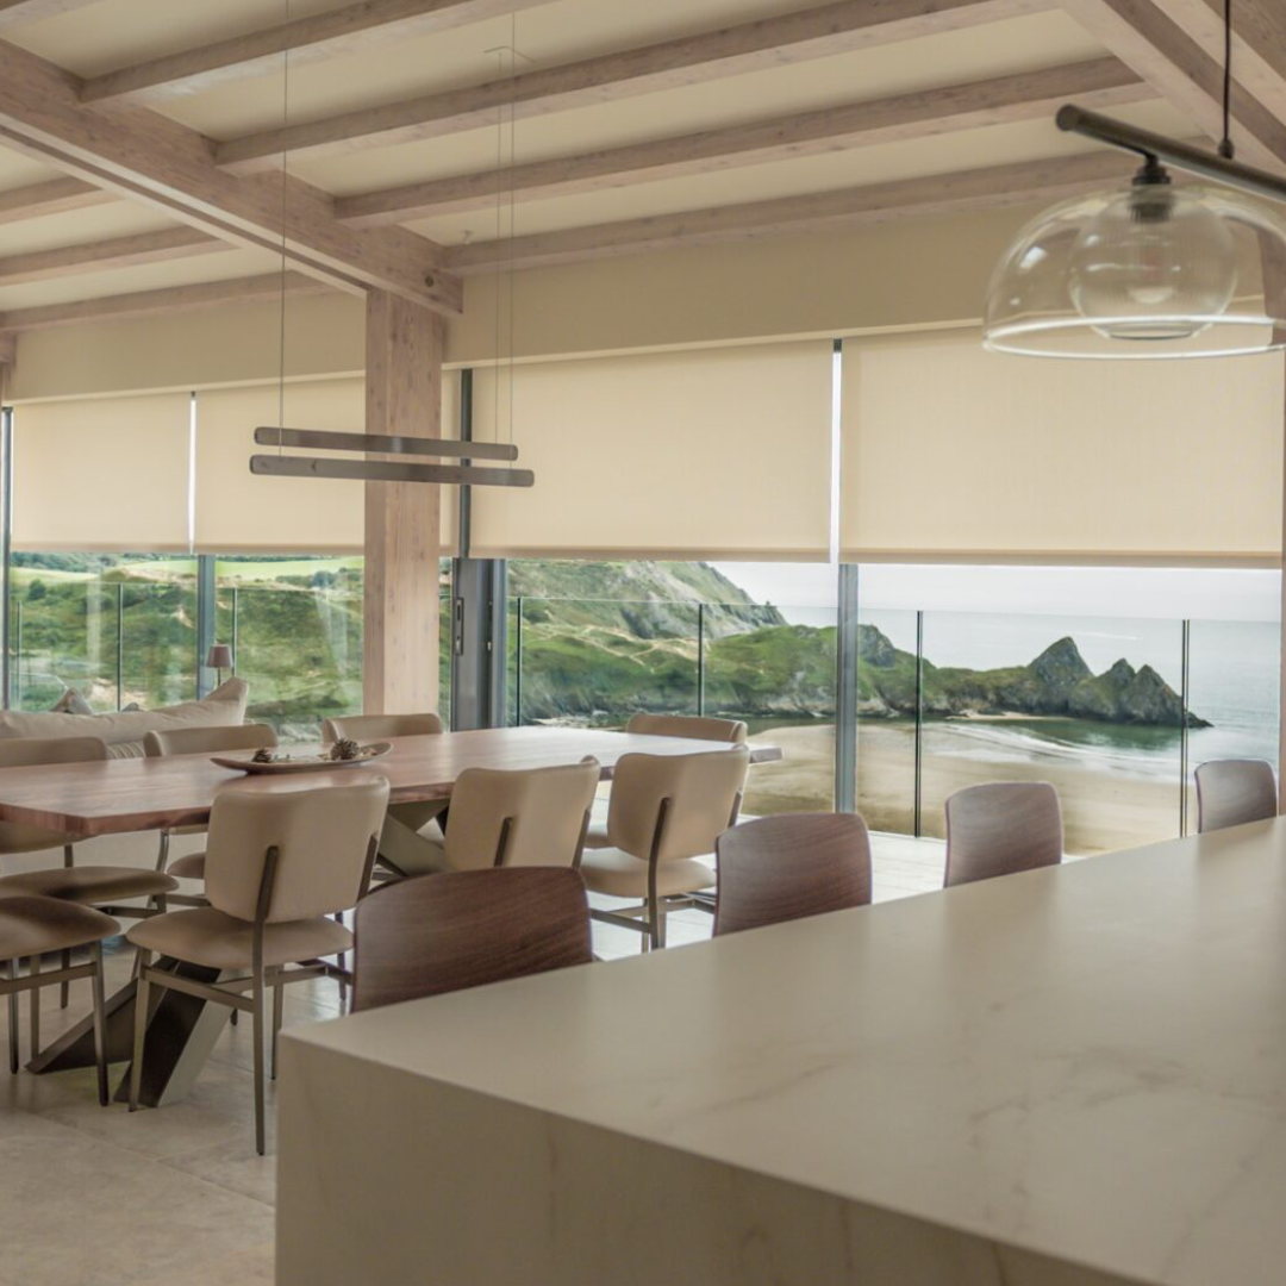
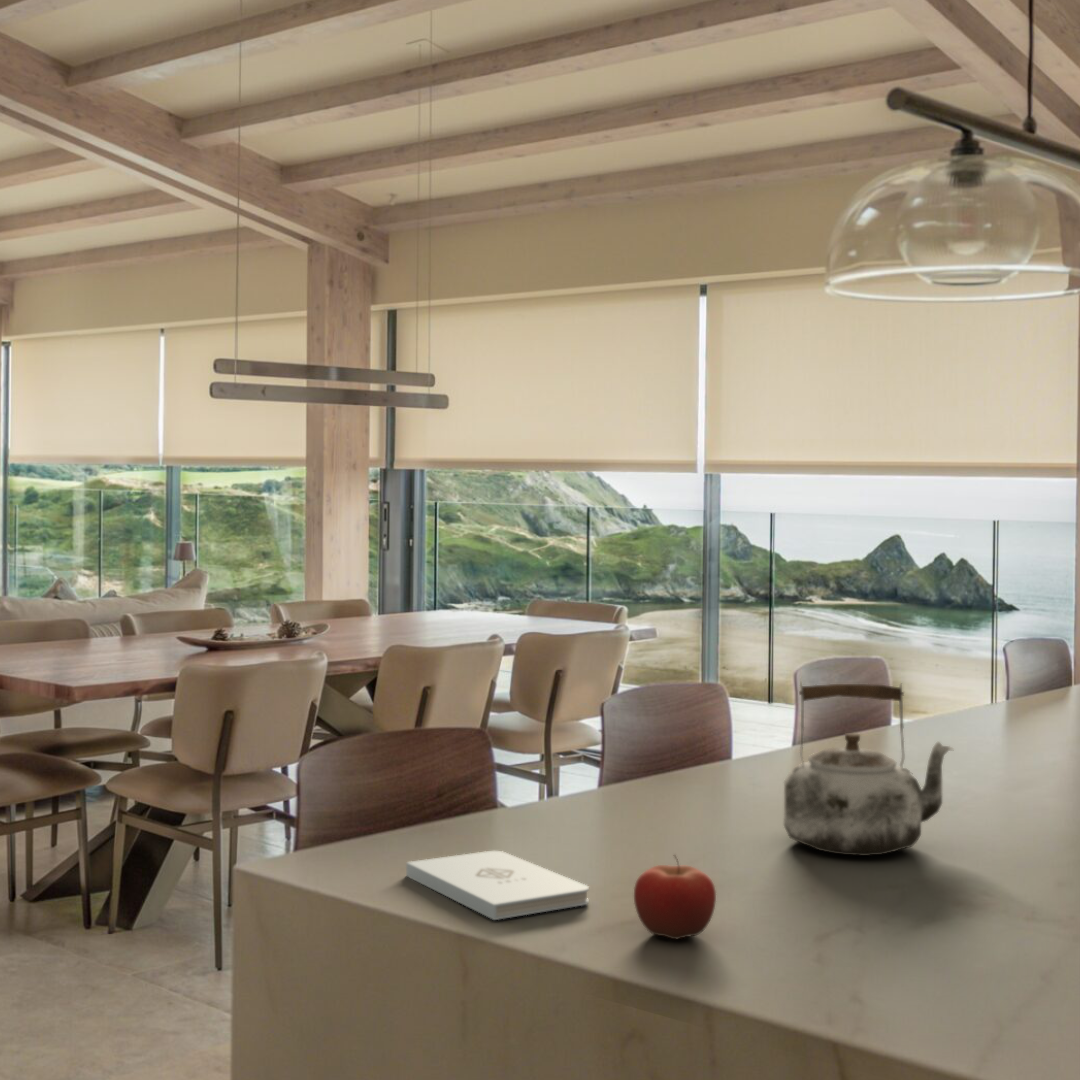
+ notepad (496, 882)
+ fruit (674, 894)
+ kettle (869, 764)
